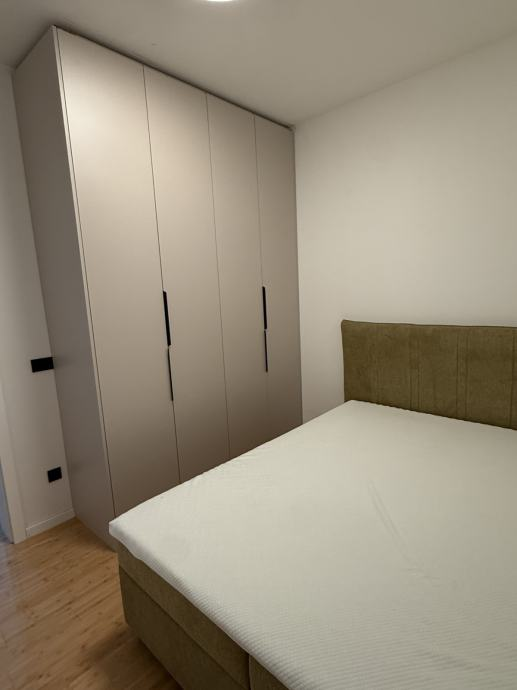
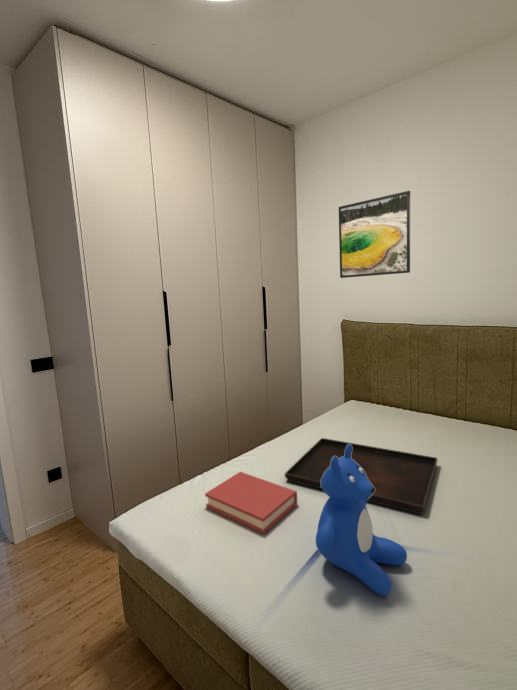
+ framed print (372, 238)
+ serving tray (362, 468)
+ teddy bear (359, 511)
+ hardback book (251, 498)
